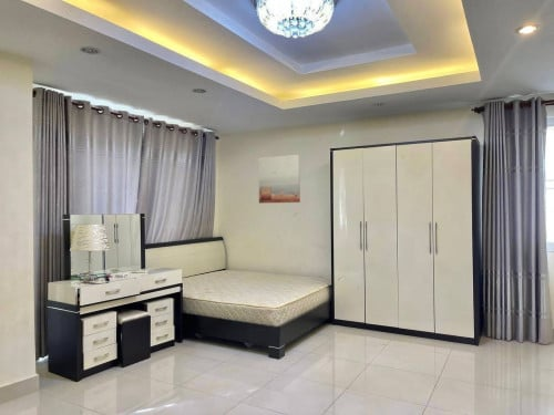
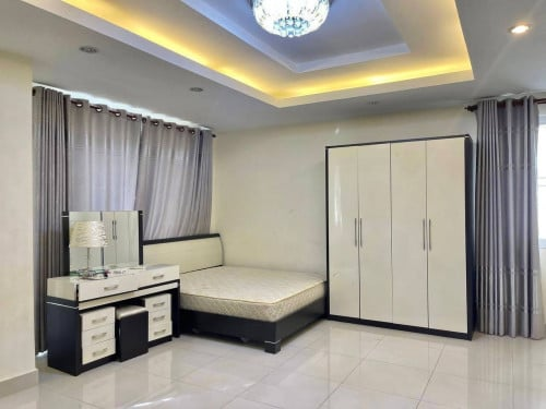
- wall art (278, 179)
